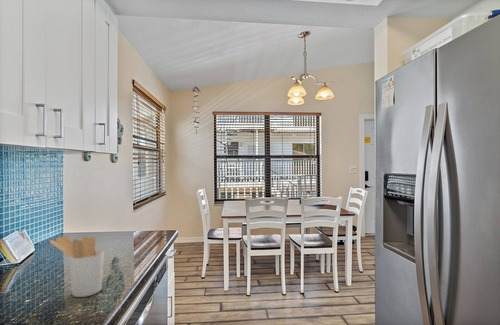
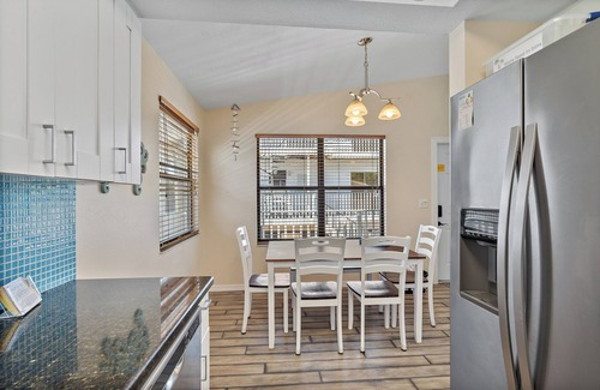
- utensil holder (78, 263)
